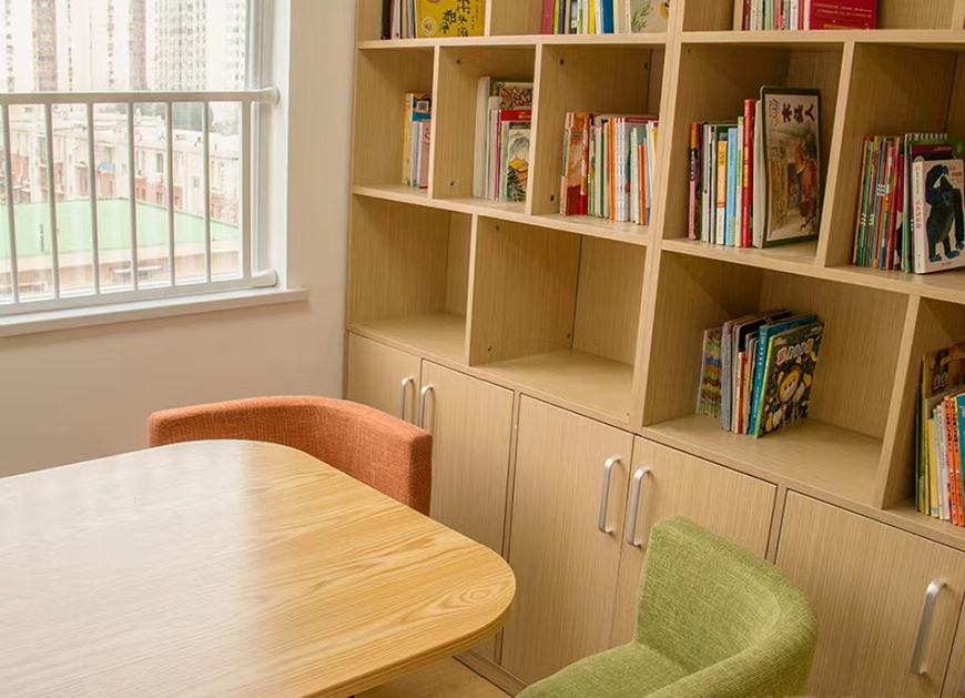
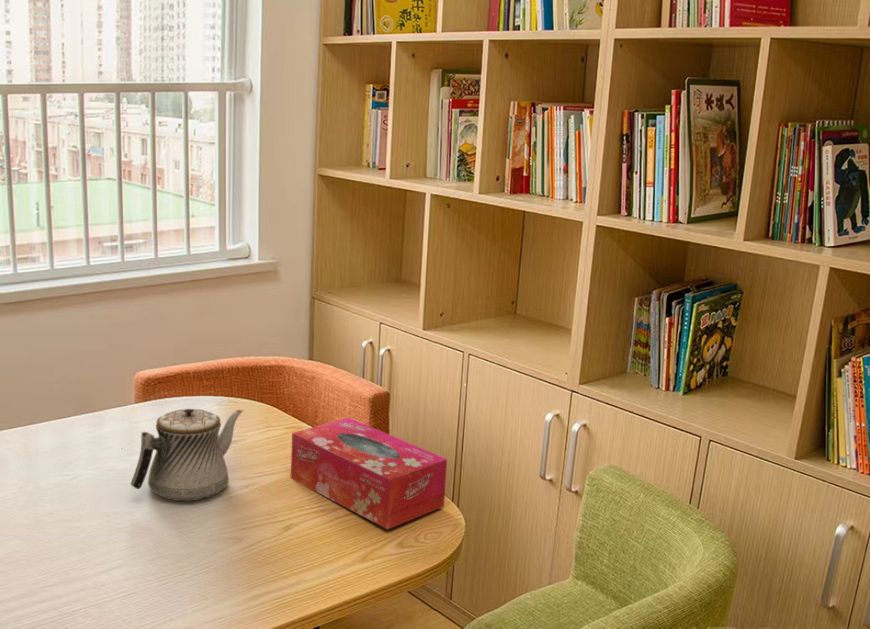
+ tissue box (366, 469)
+ teapot (190, 448)
